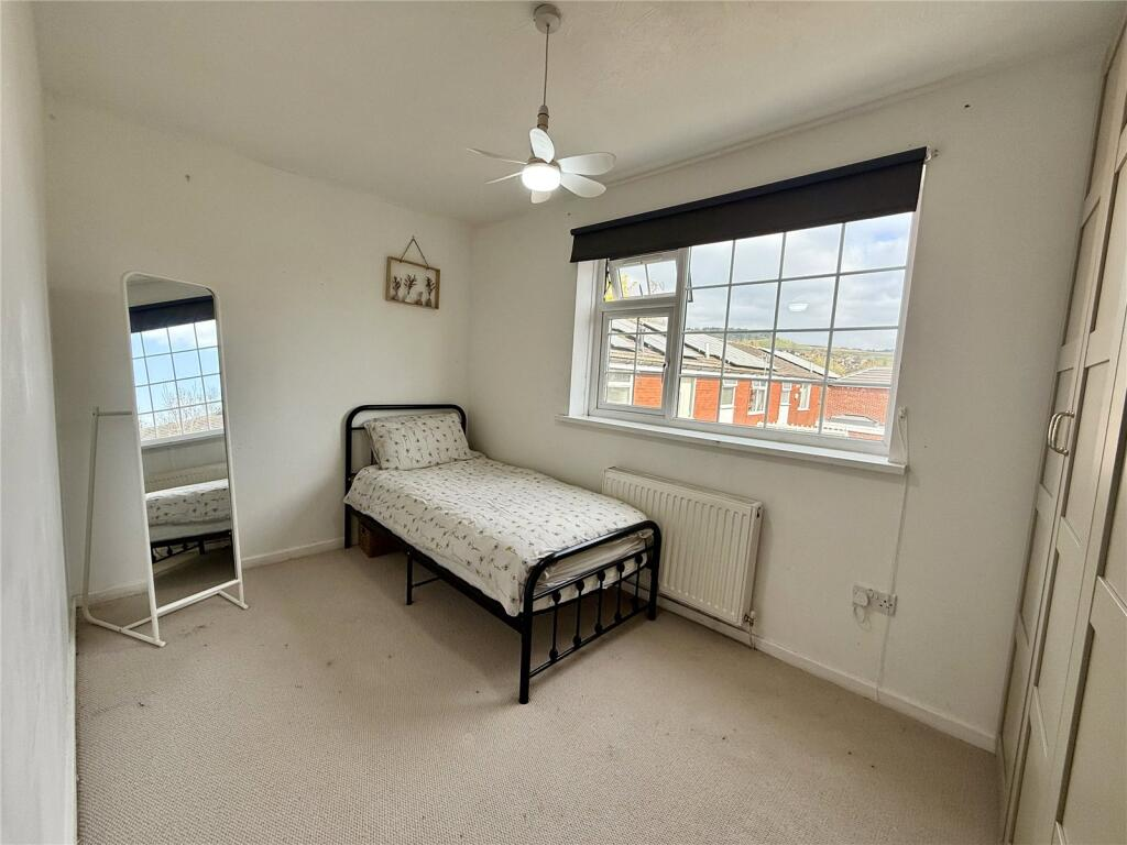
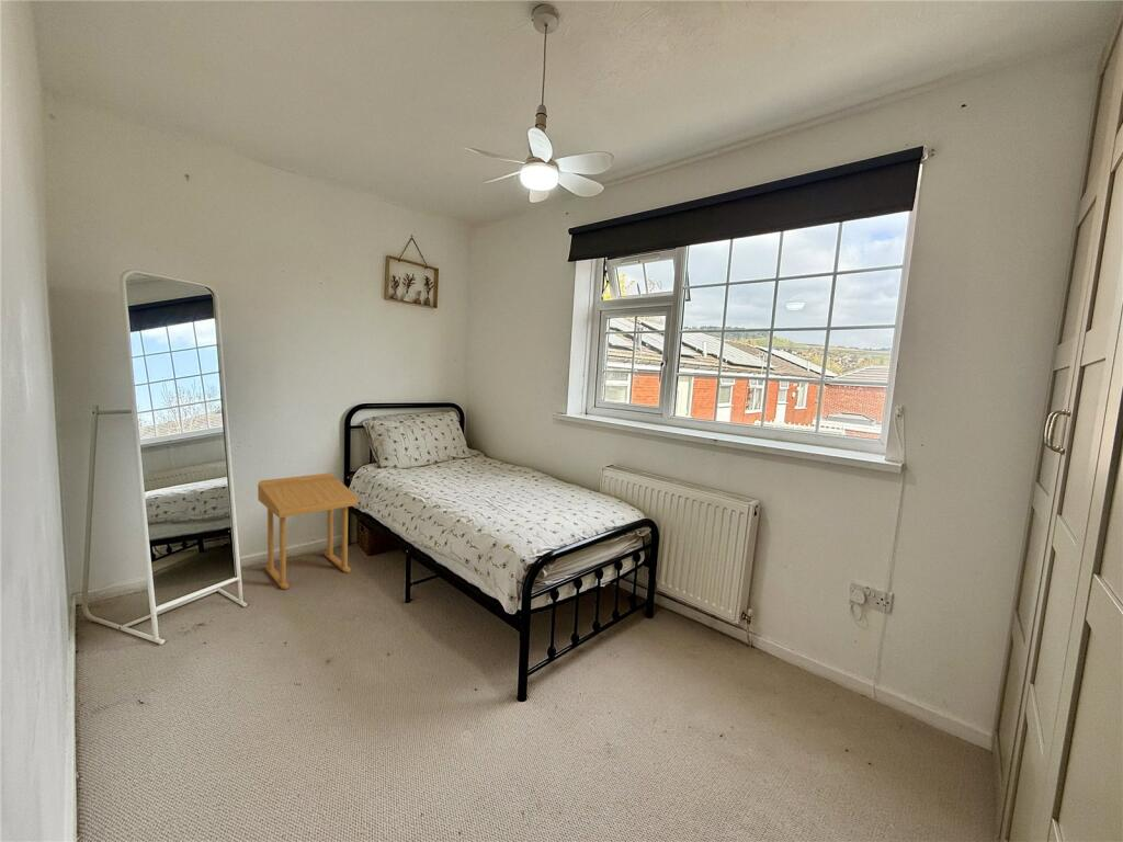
+ side table (305, 513)
